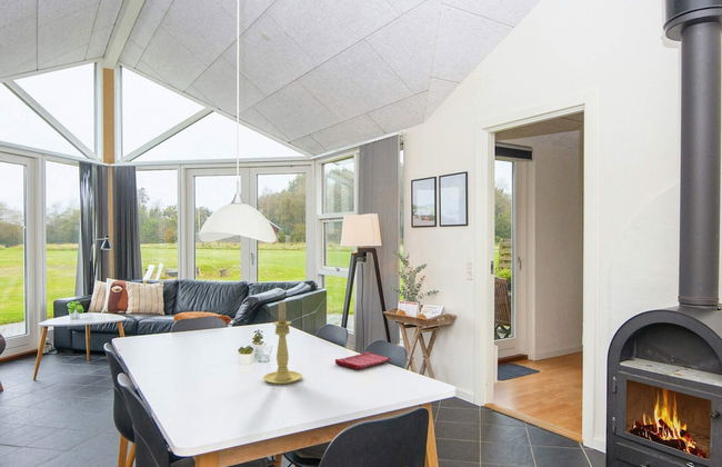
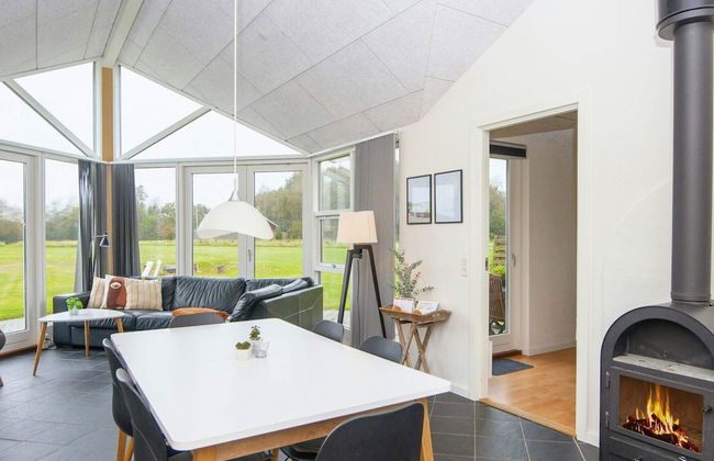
- candle holder (282, 339)
- dish towel (362, 360)
